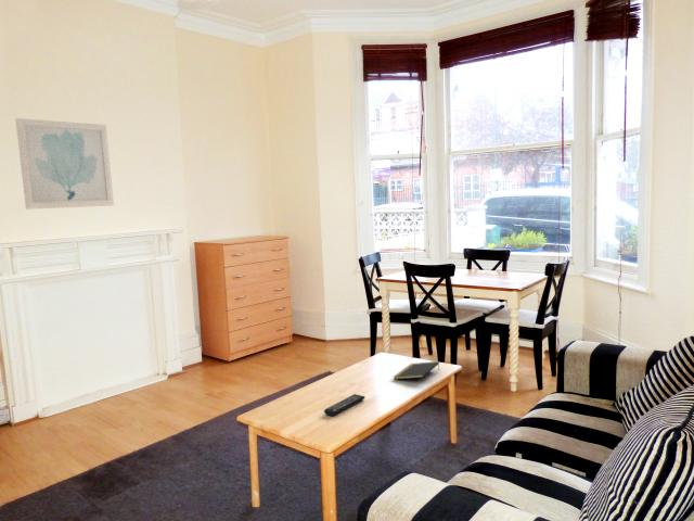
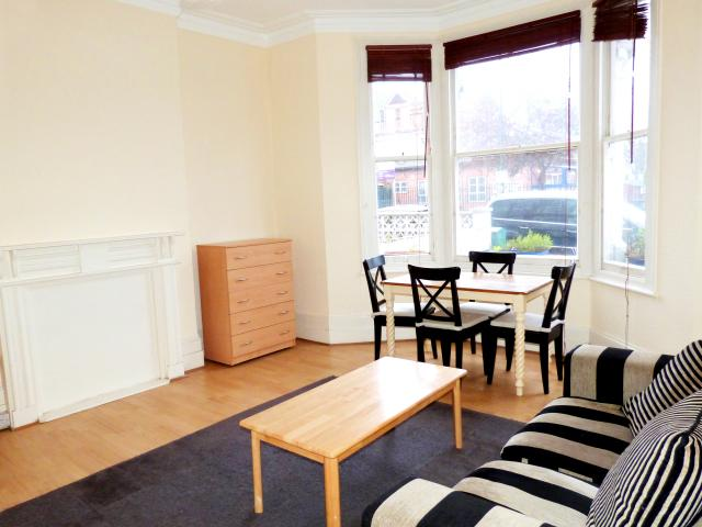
- notepad (416, 370)
- remote control (345, 404)
- wall art (67, 164)
